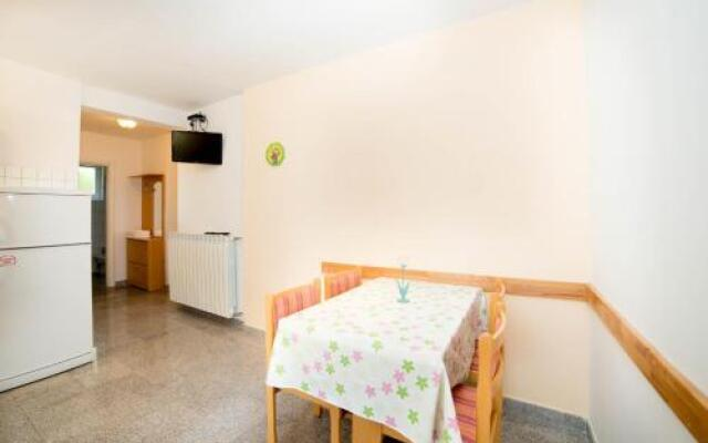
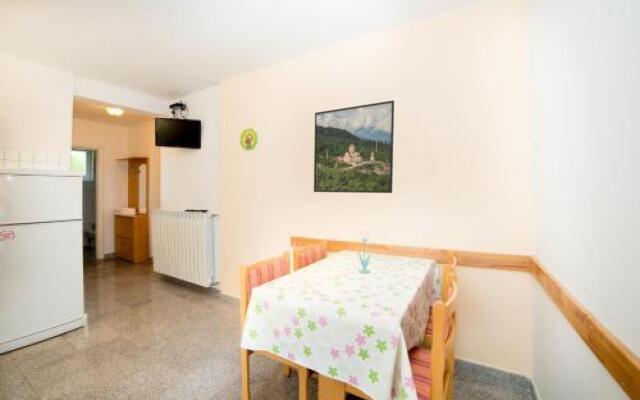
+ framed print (350, 150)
